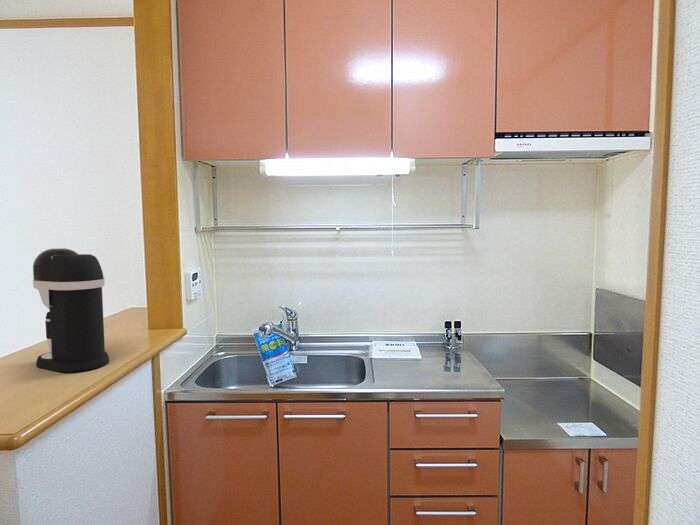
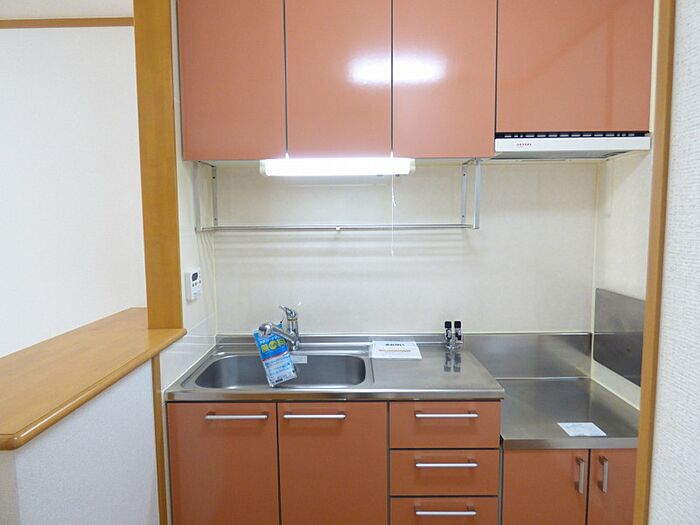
- coffee maker (70, 306)
